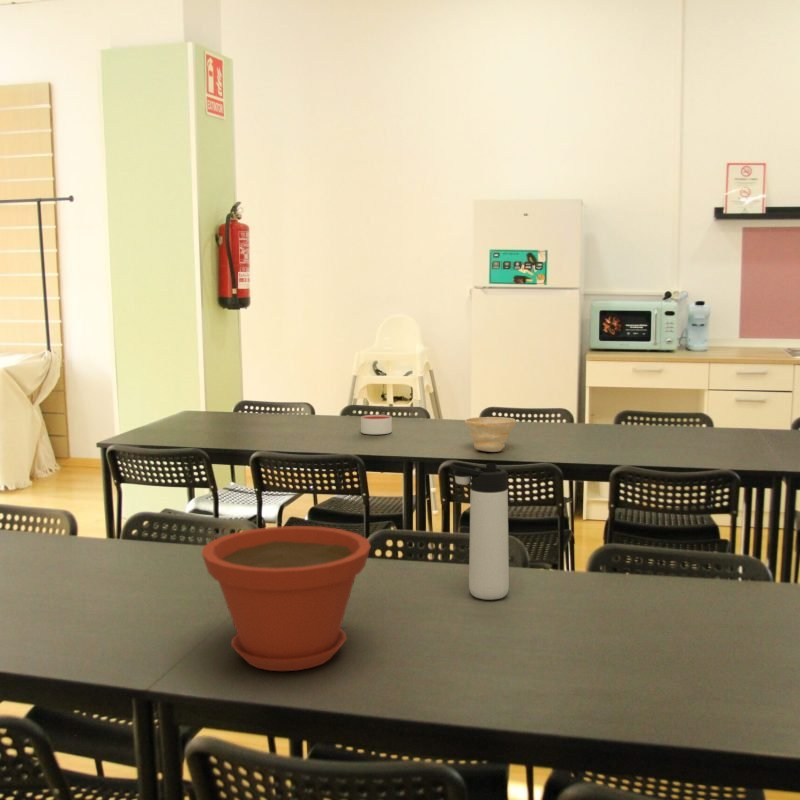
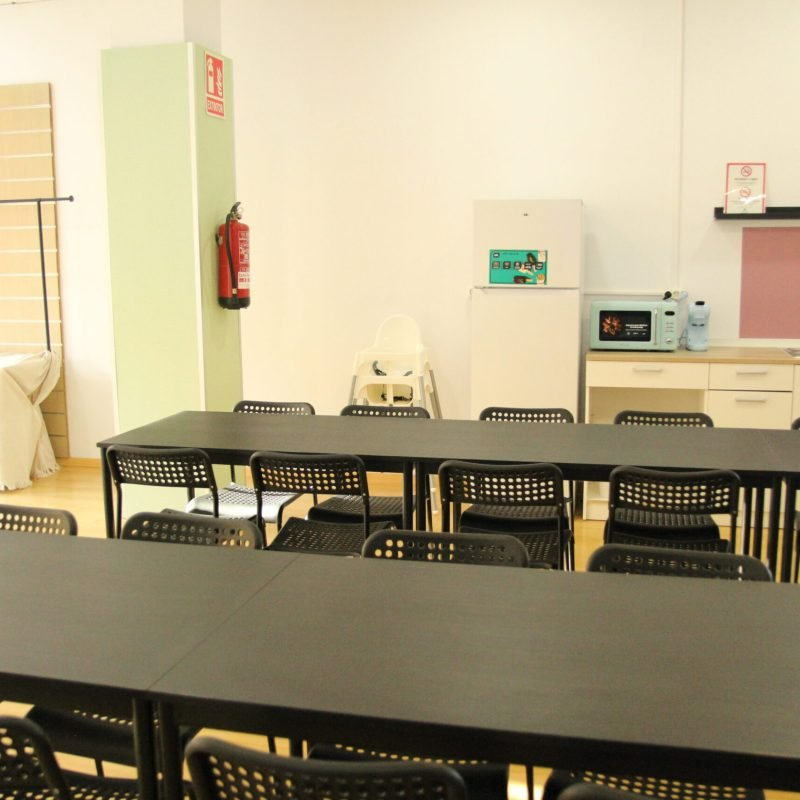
- bowl (490, 434)
- plant pot (288, 600)
- thermos bottle (479, 529)
- candle (376, 423)
